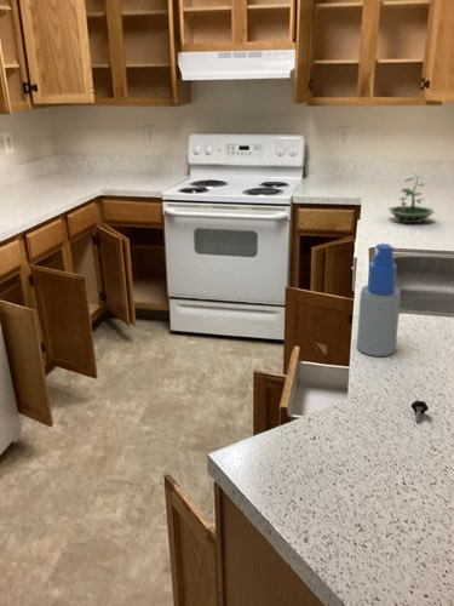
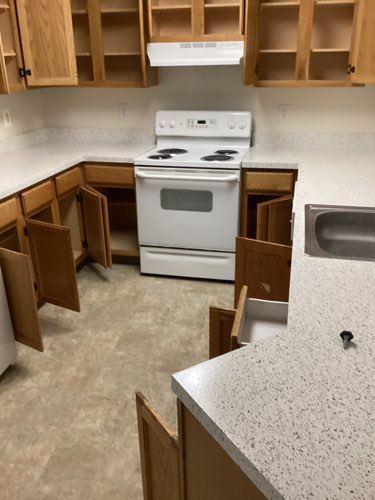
- spray bottle (380, 298)
- terrarium (414, 187)
